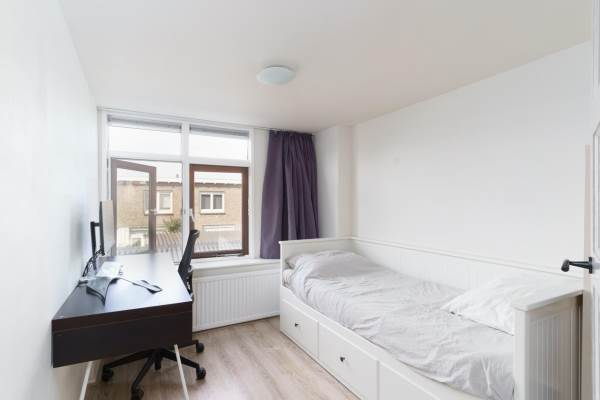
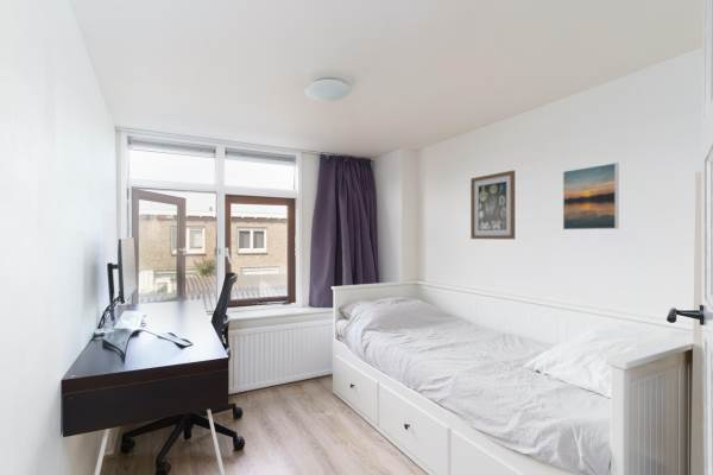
+ wall art (491, 207)
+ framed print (588, 198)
